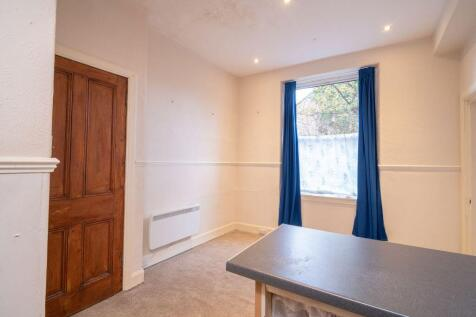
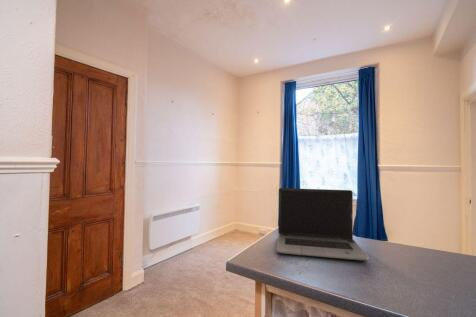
+ laptop computer (317, 220)
